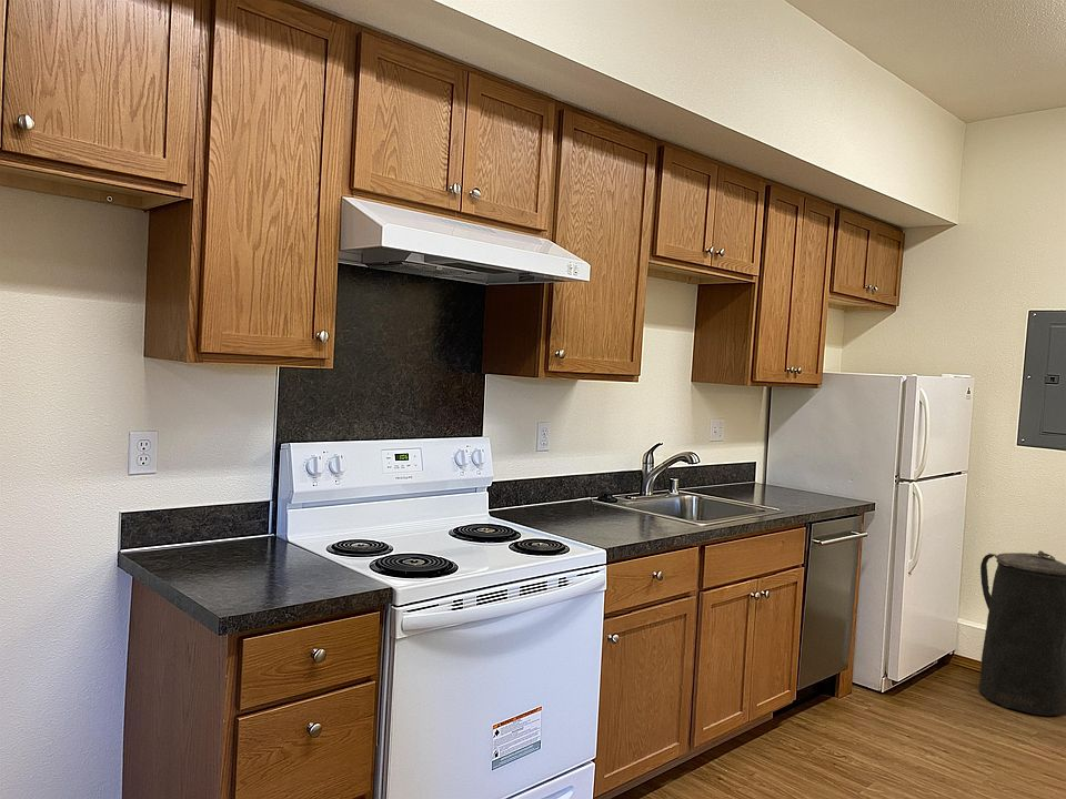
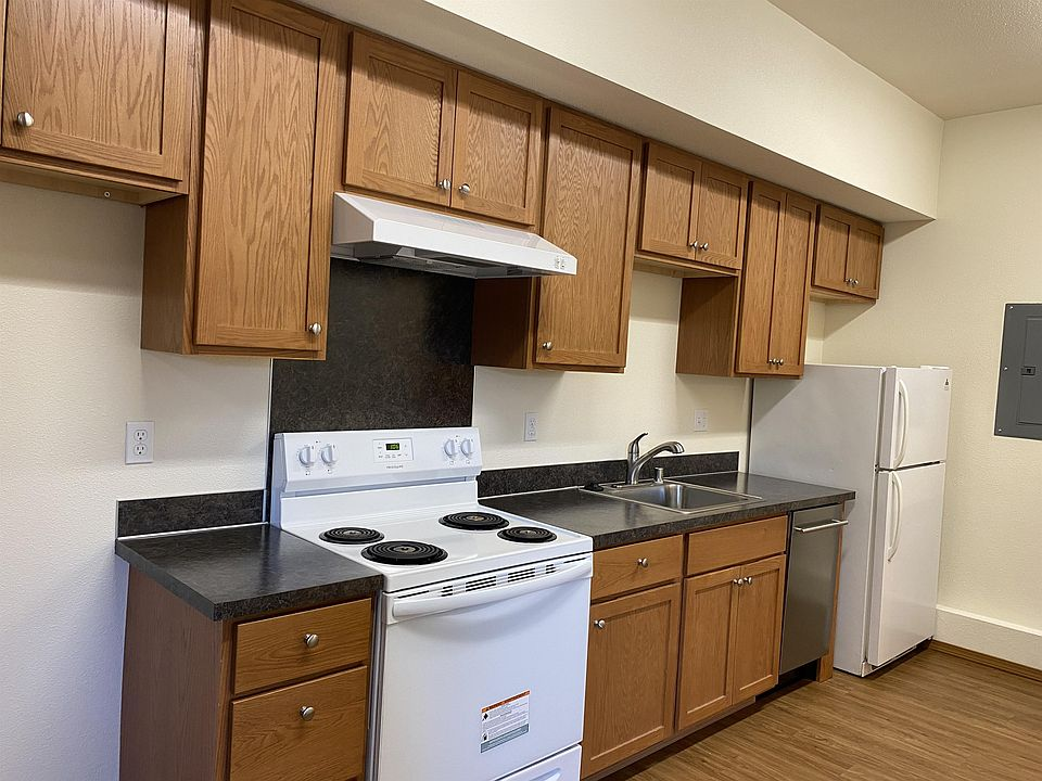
- trash can (1020, 623)
